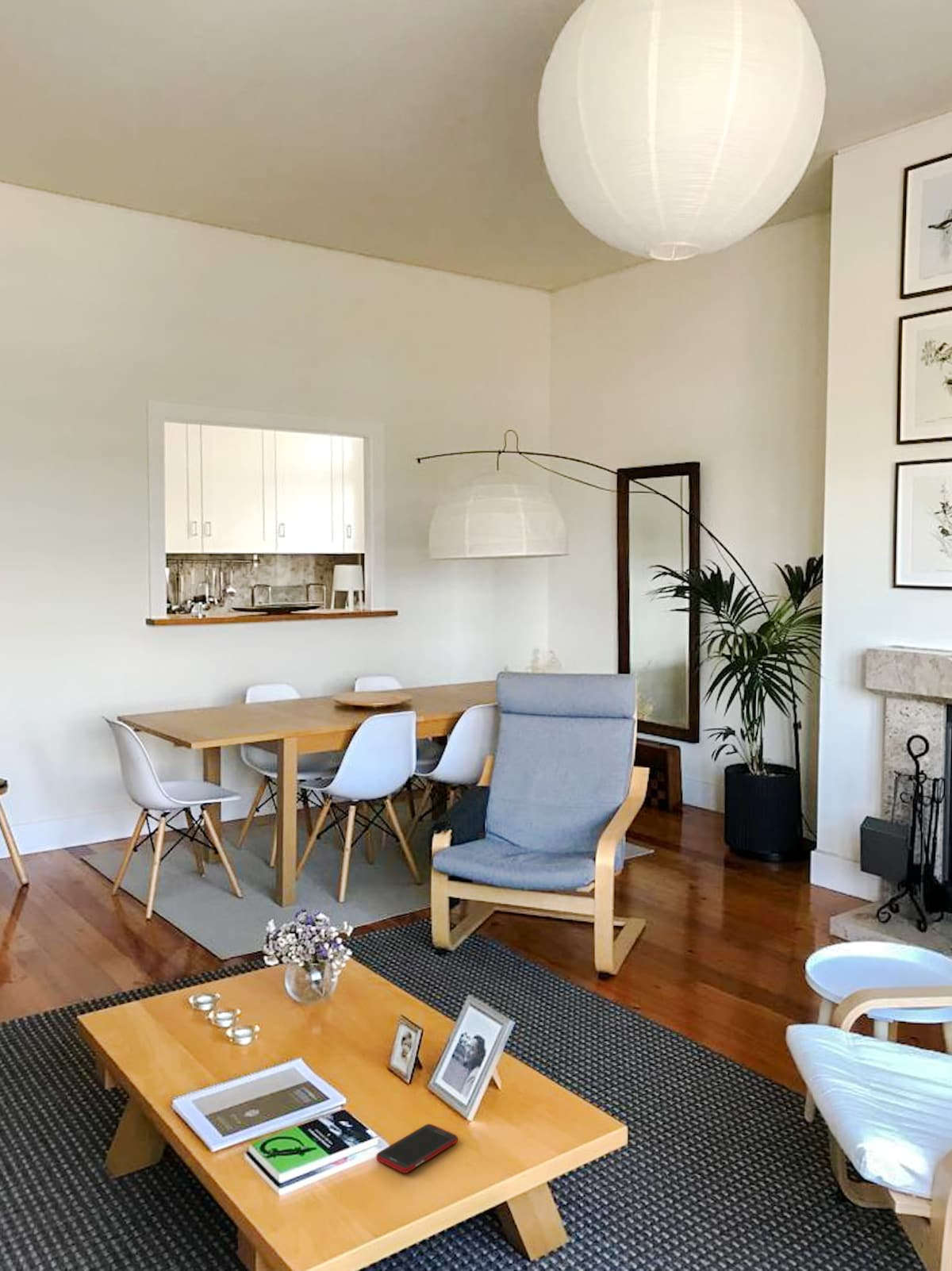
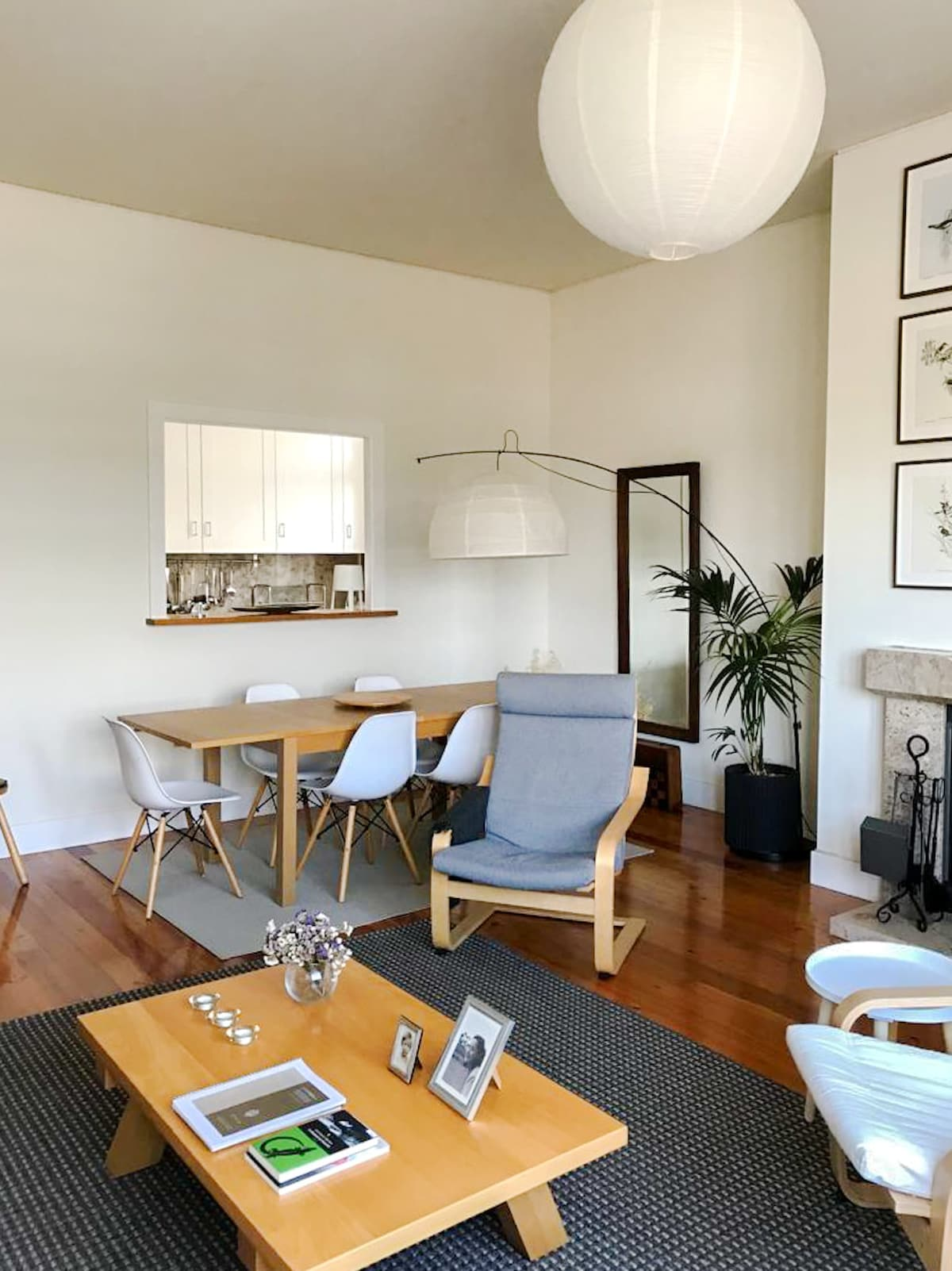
- cell phone (417, 1147)
